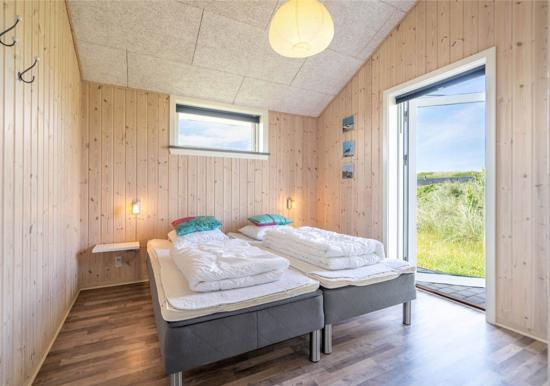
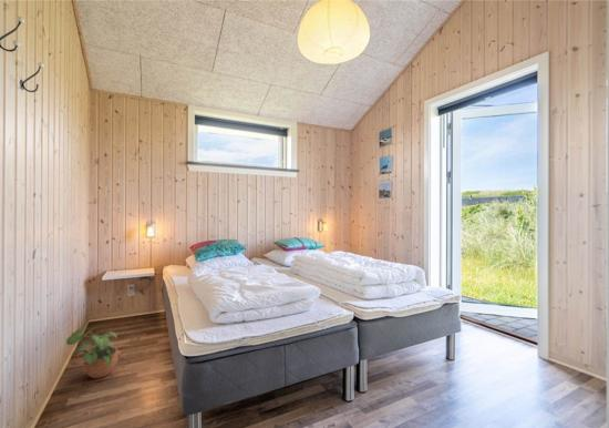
+ potted plant (93, 350)
